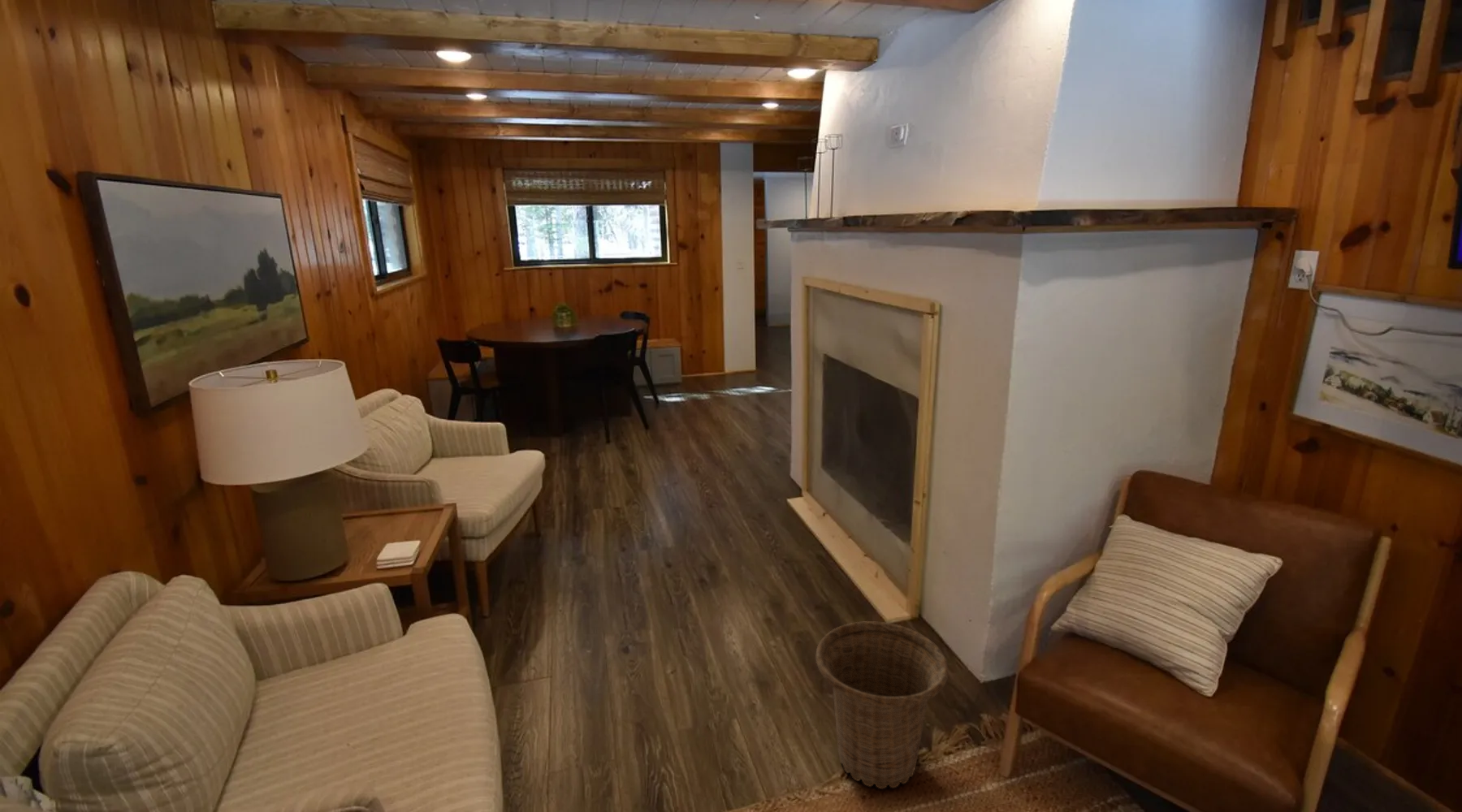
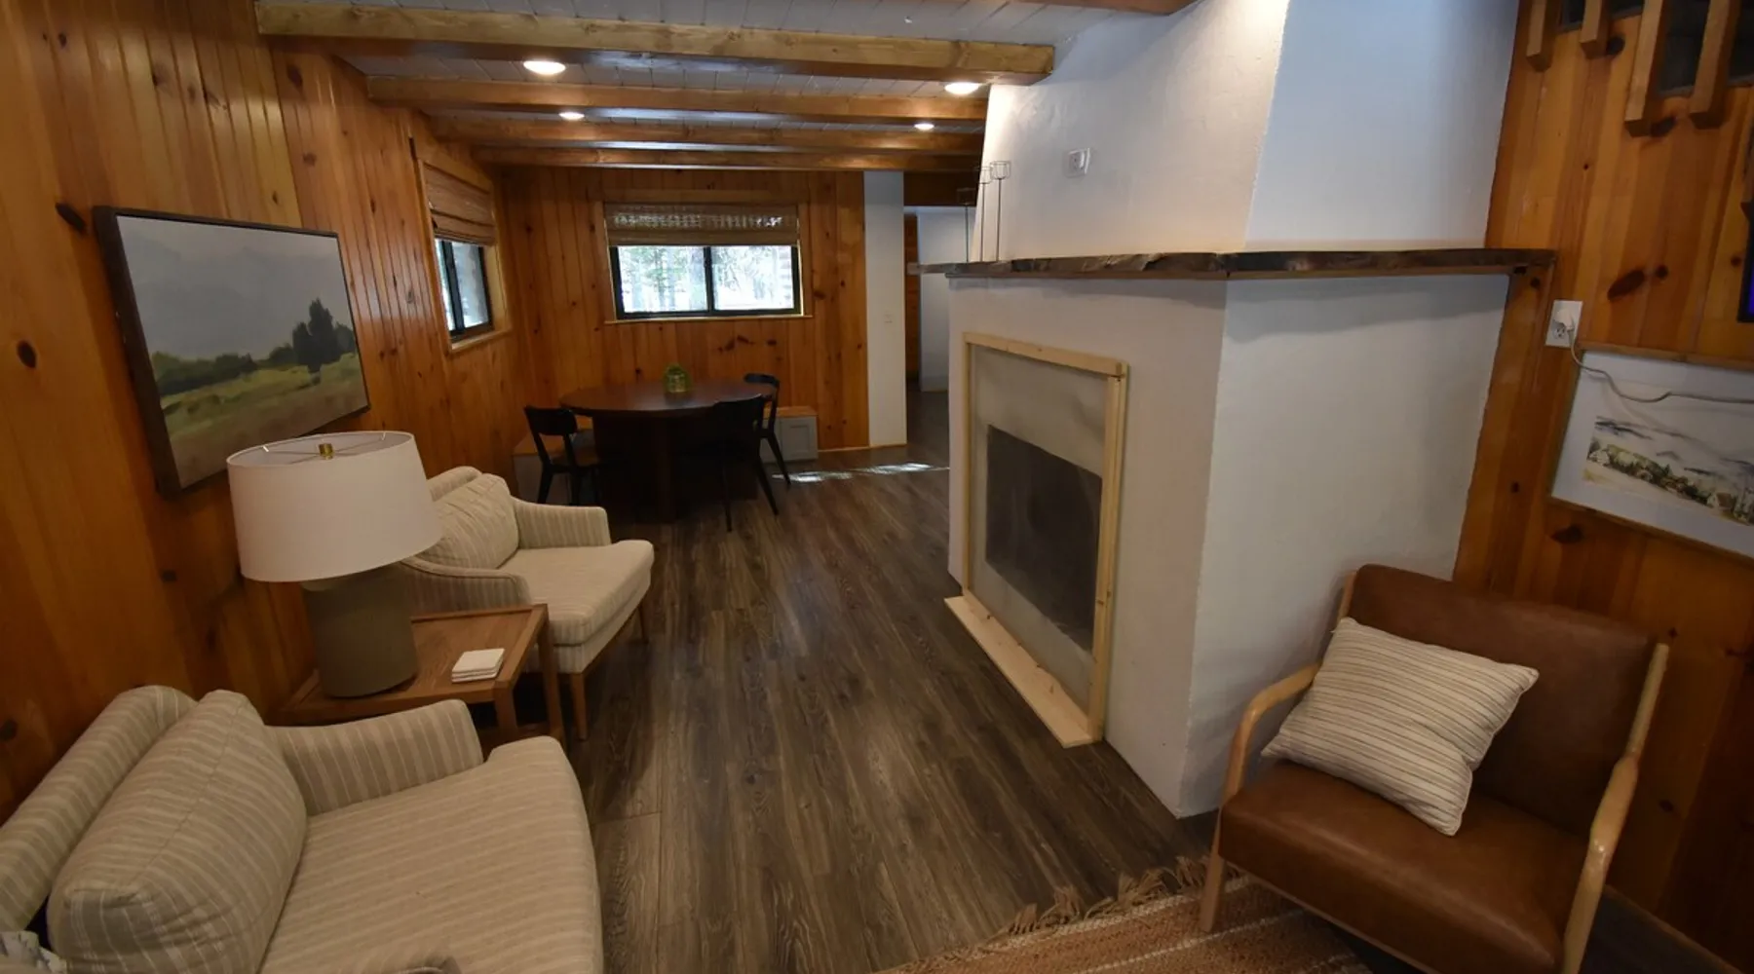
- basket (878, 709)
